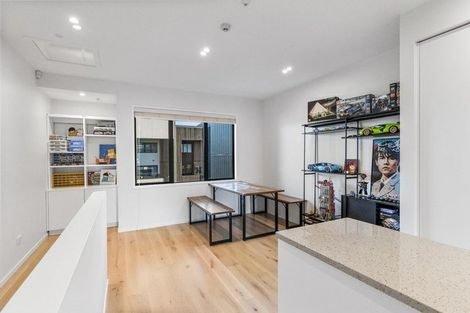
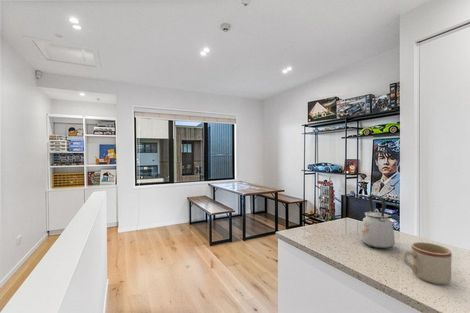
+ mug (425, 262)
+ kettle (374, 219)
